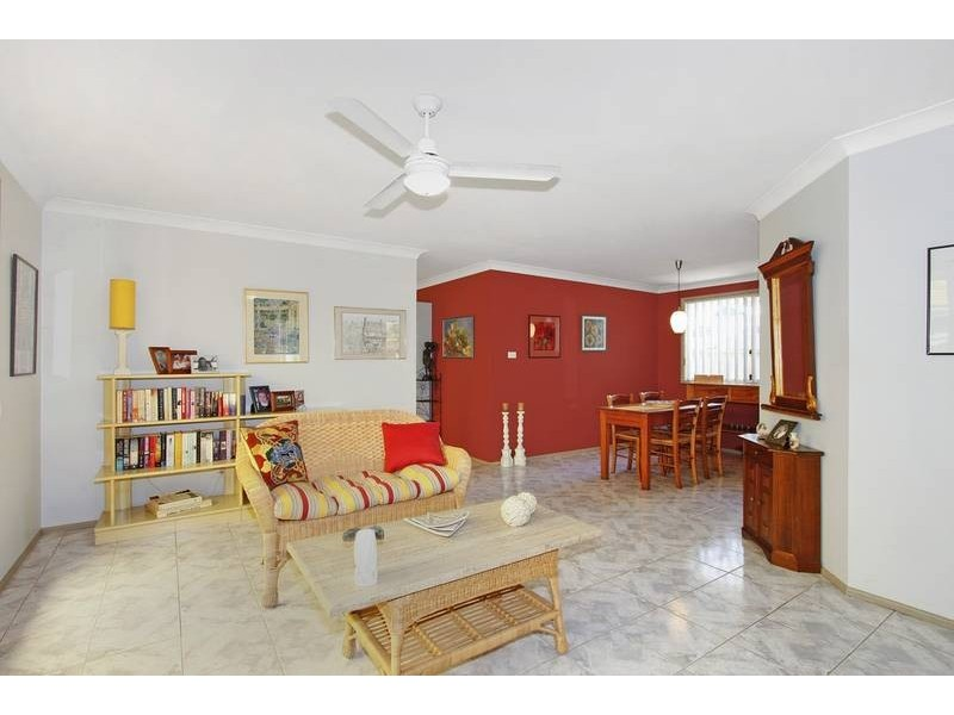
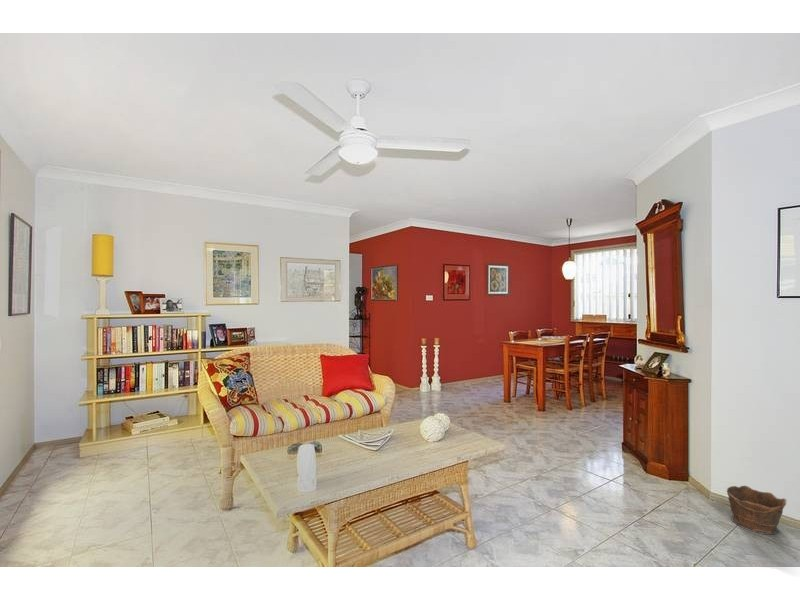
+ clay pot (754, 503)
